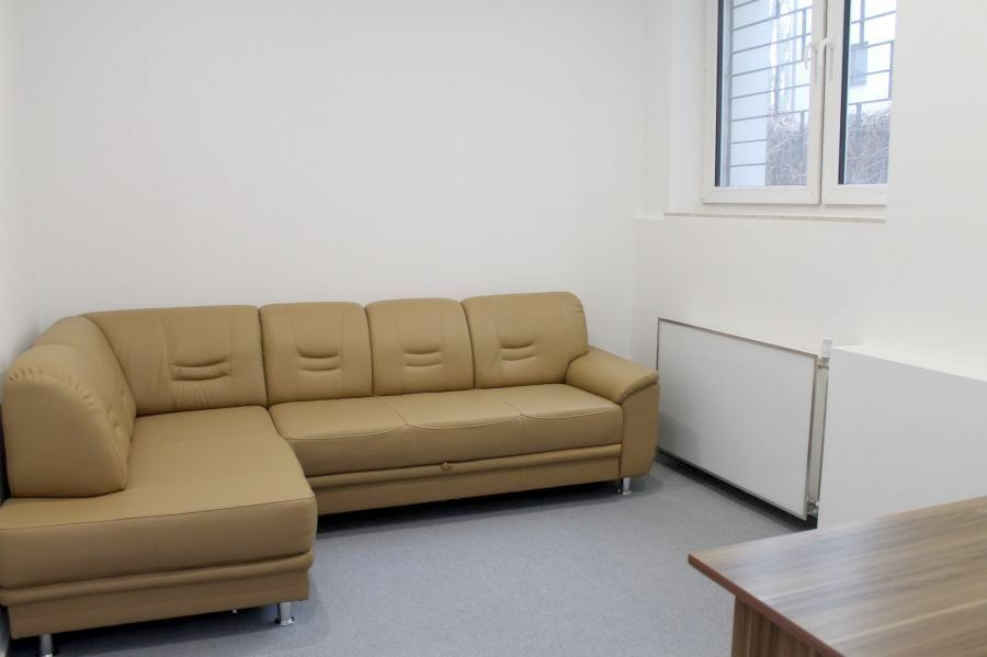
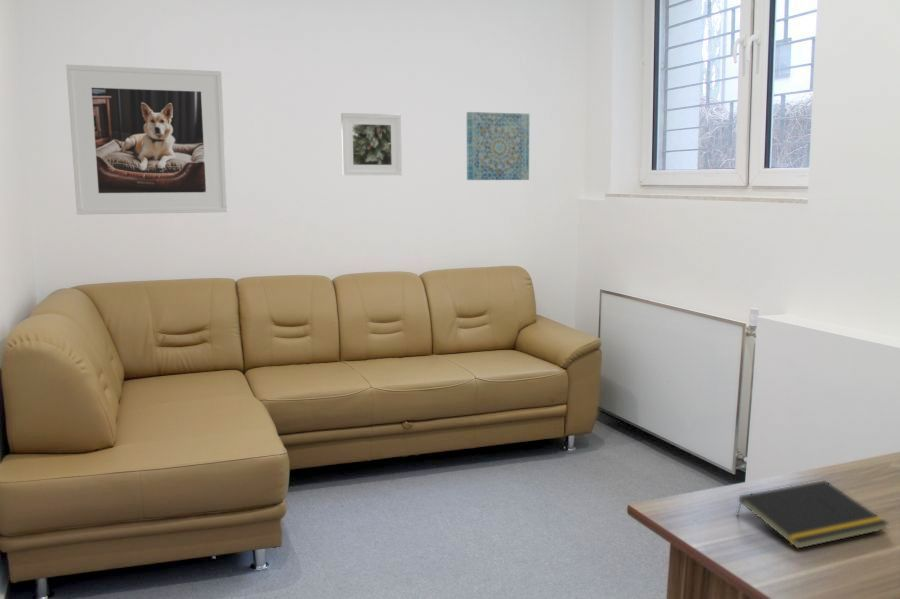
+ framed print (150, 141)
+ notepad (812, 512)
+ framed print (371, 144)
+ wall art (498, 146)
